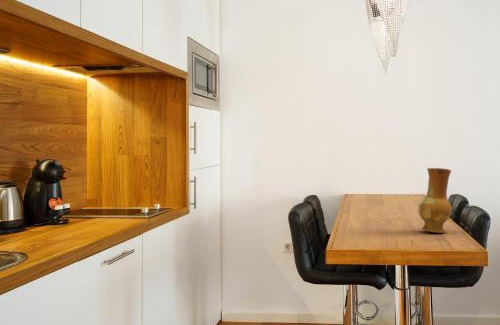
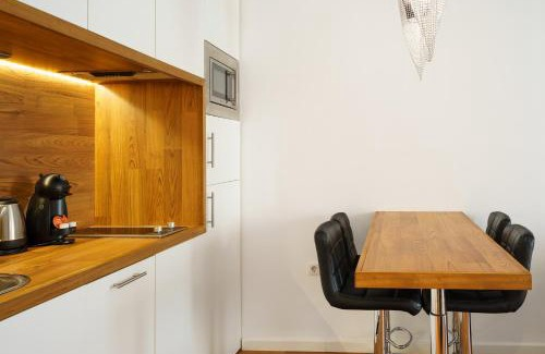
- ceramic jug (433, 199)
